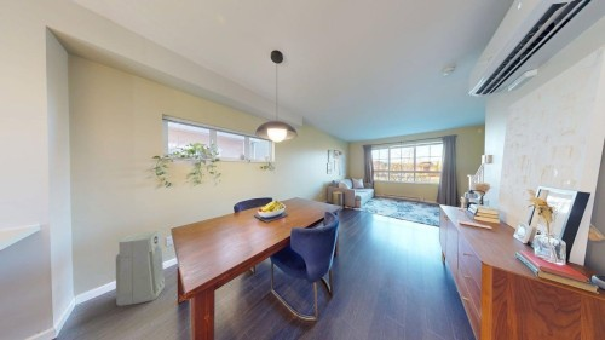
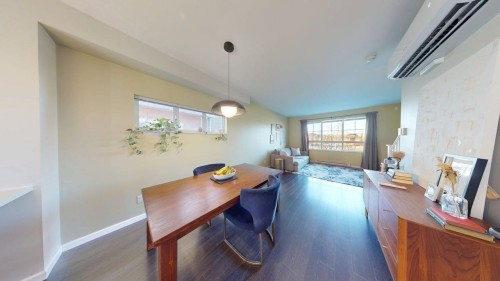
- air purifier (140, 265)
